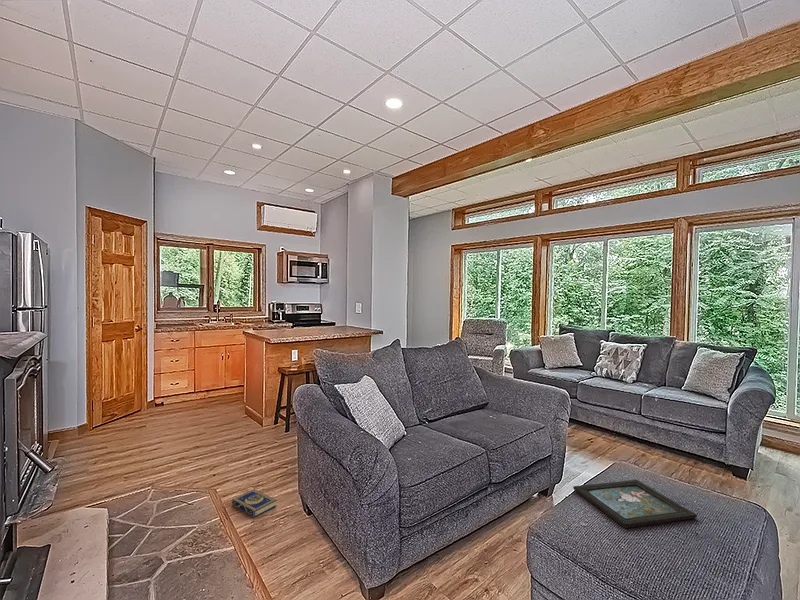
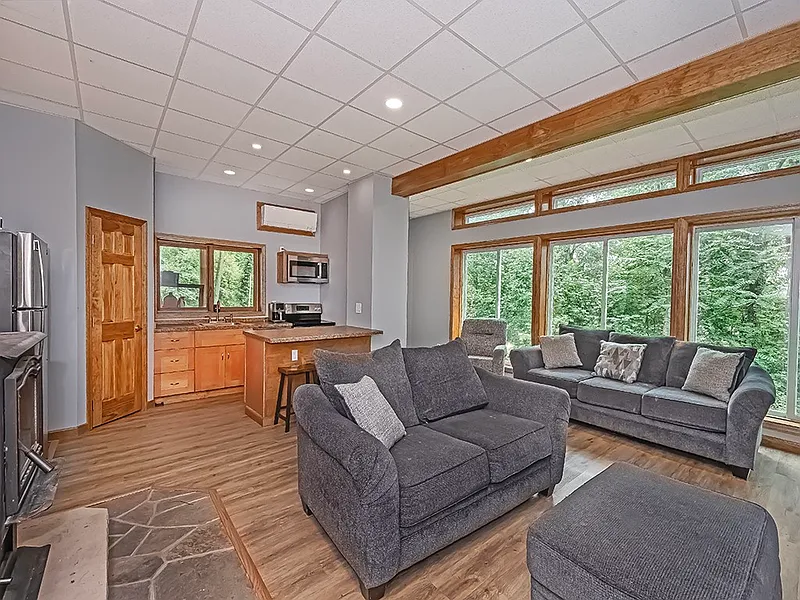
- decorative tray (631, 501)
- book (254, 503)
